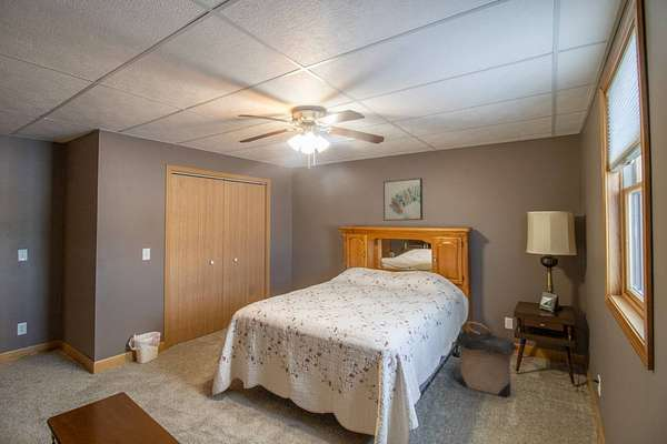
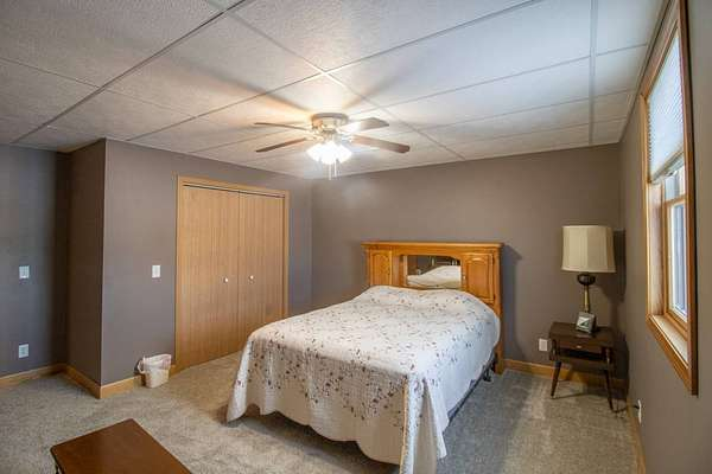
- laundry hamper (486, 354)
- wall art (402, 200)
